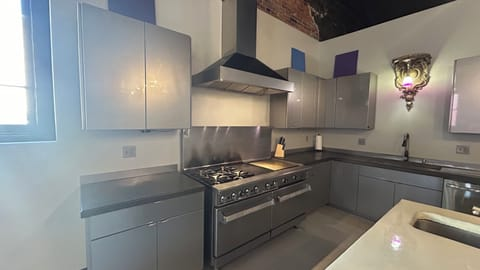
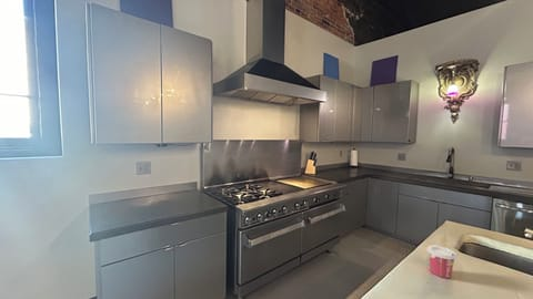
+ cup (441, 261)
